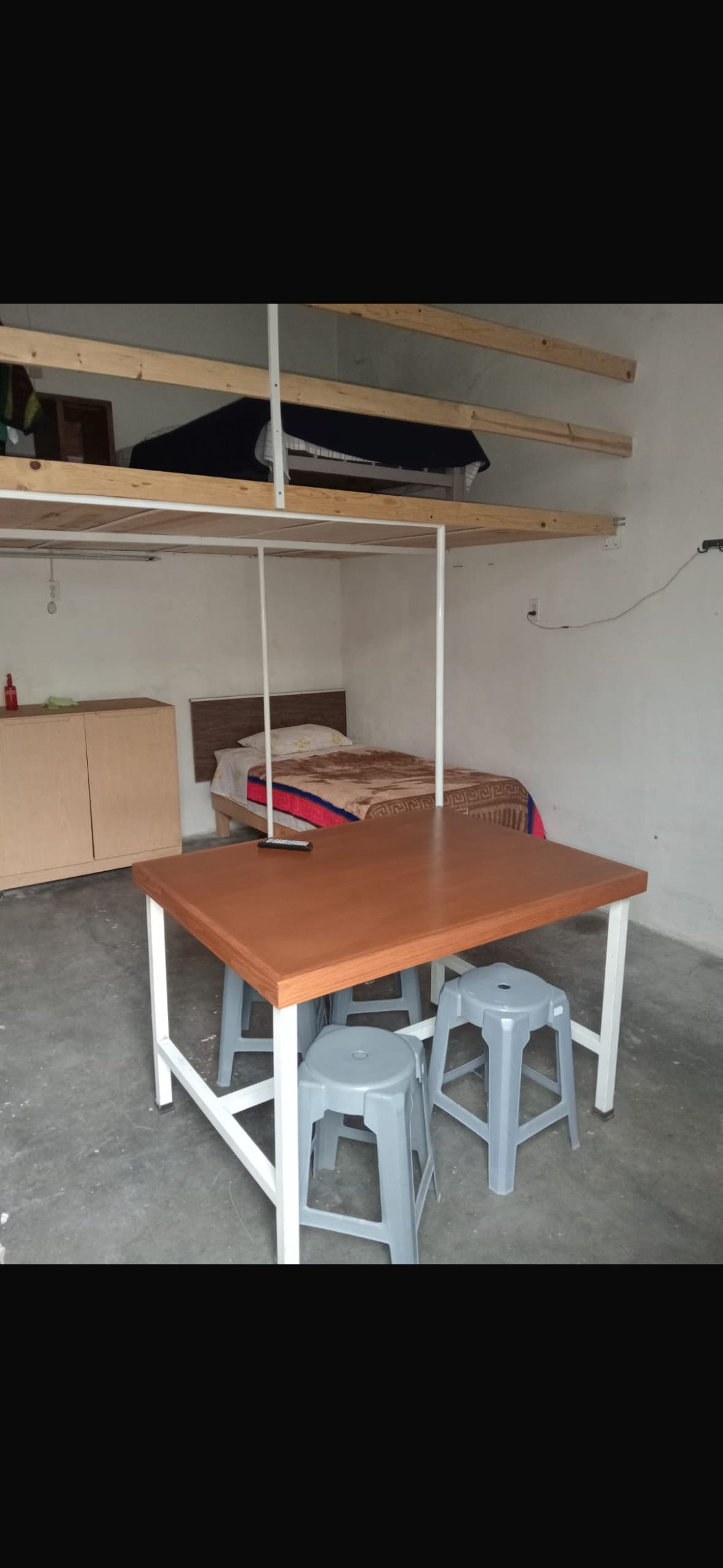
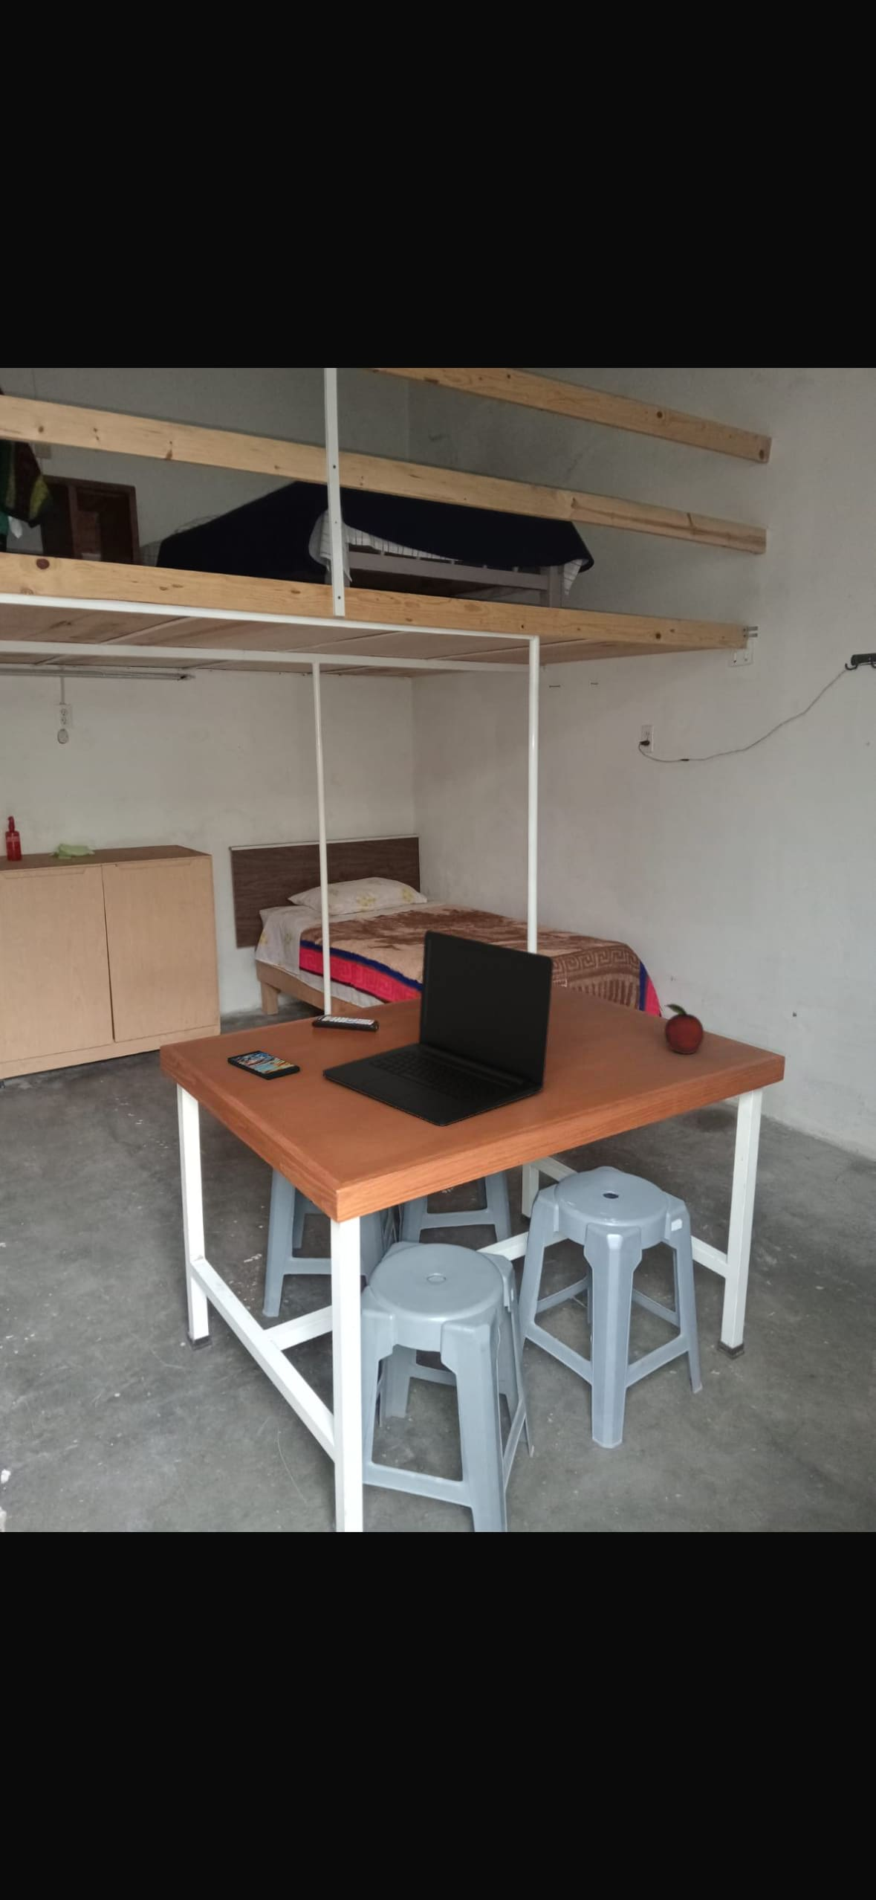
+ fruit (683, 1029)
+ laptop (434, 1019)
+ smartphone (263, 1064)
